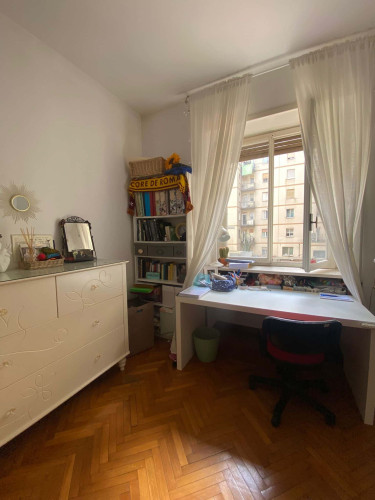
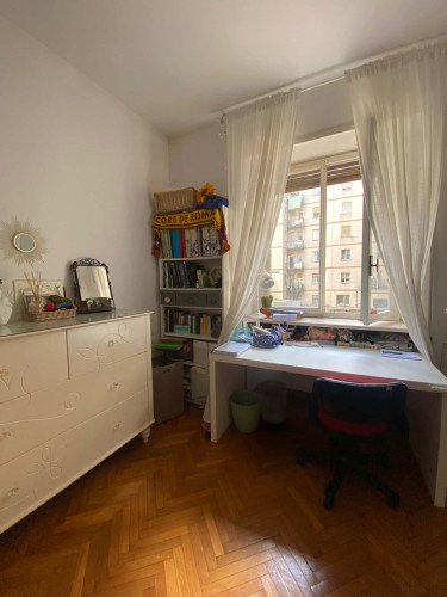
+ wastebasket (273, 401)
